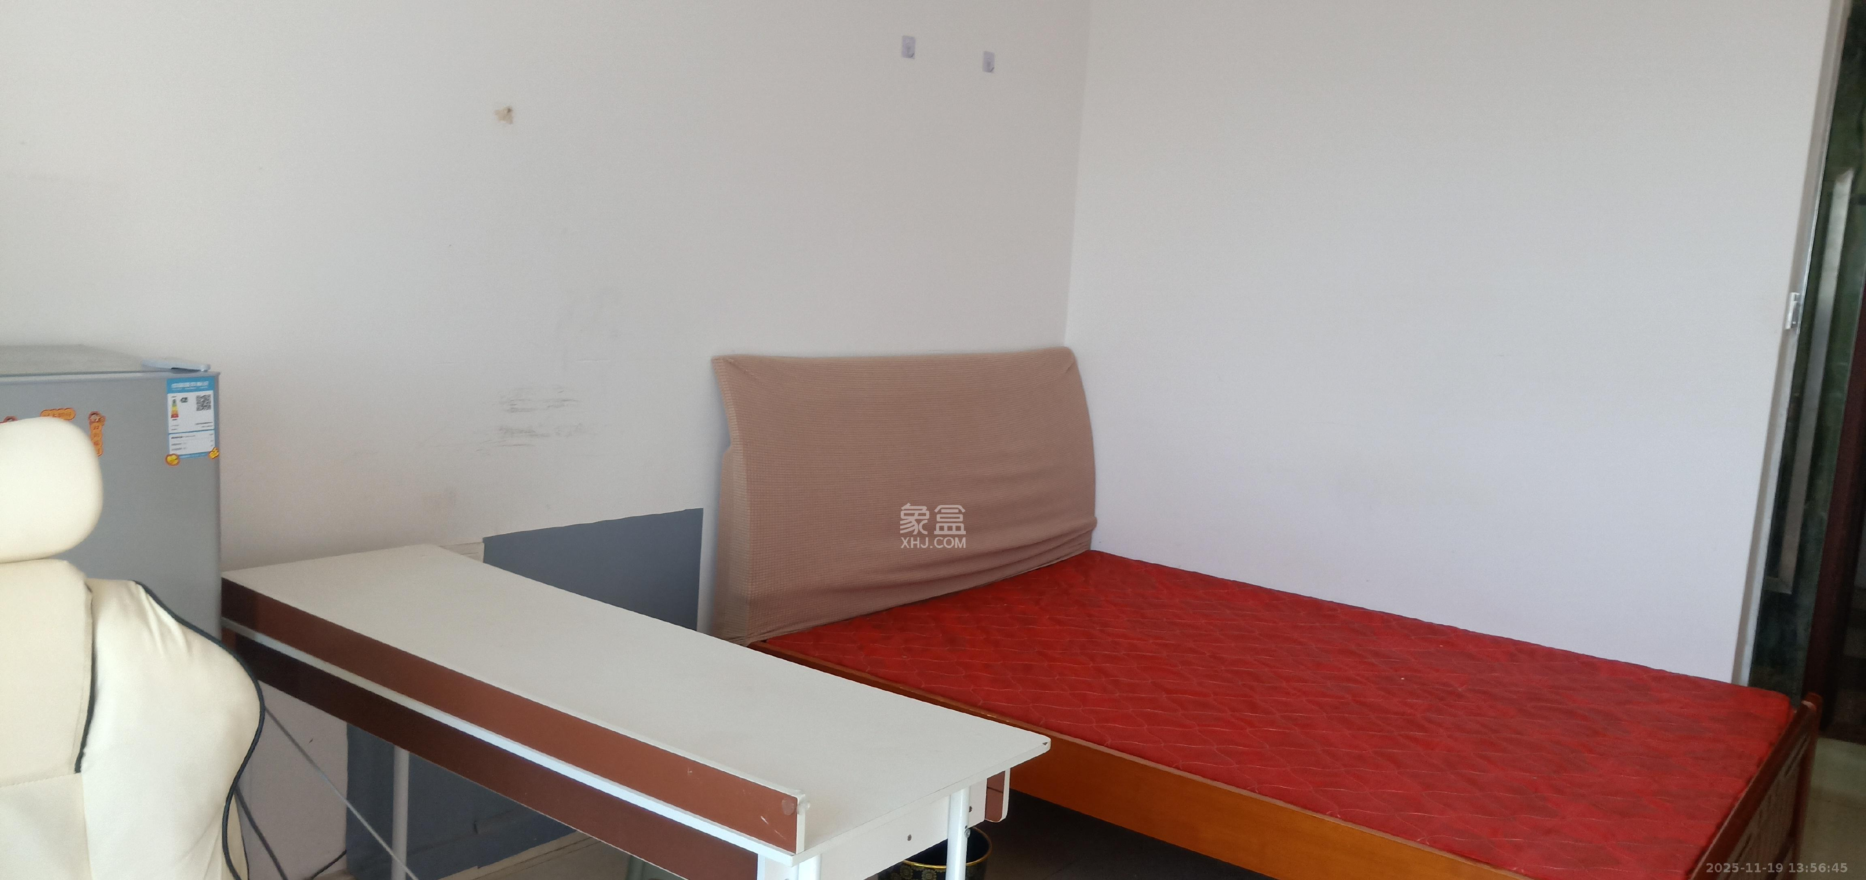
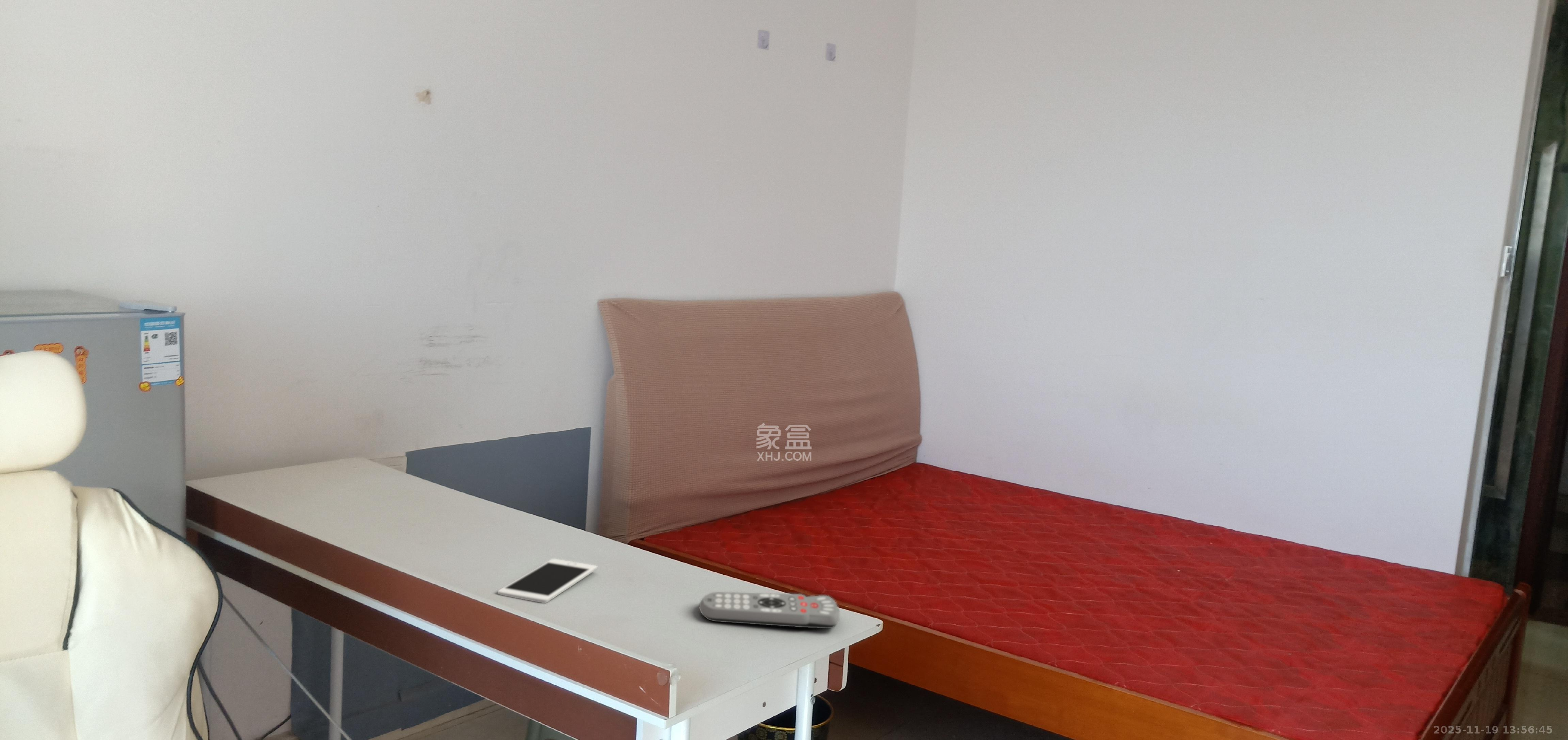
+ remote control (769, 610)
+ cell phone (549, 580)
